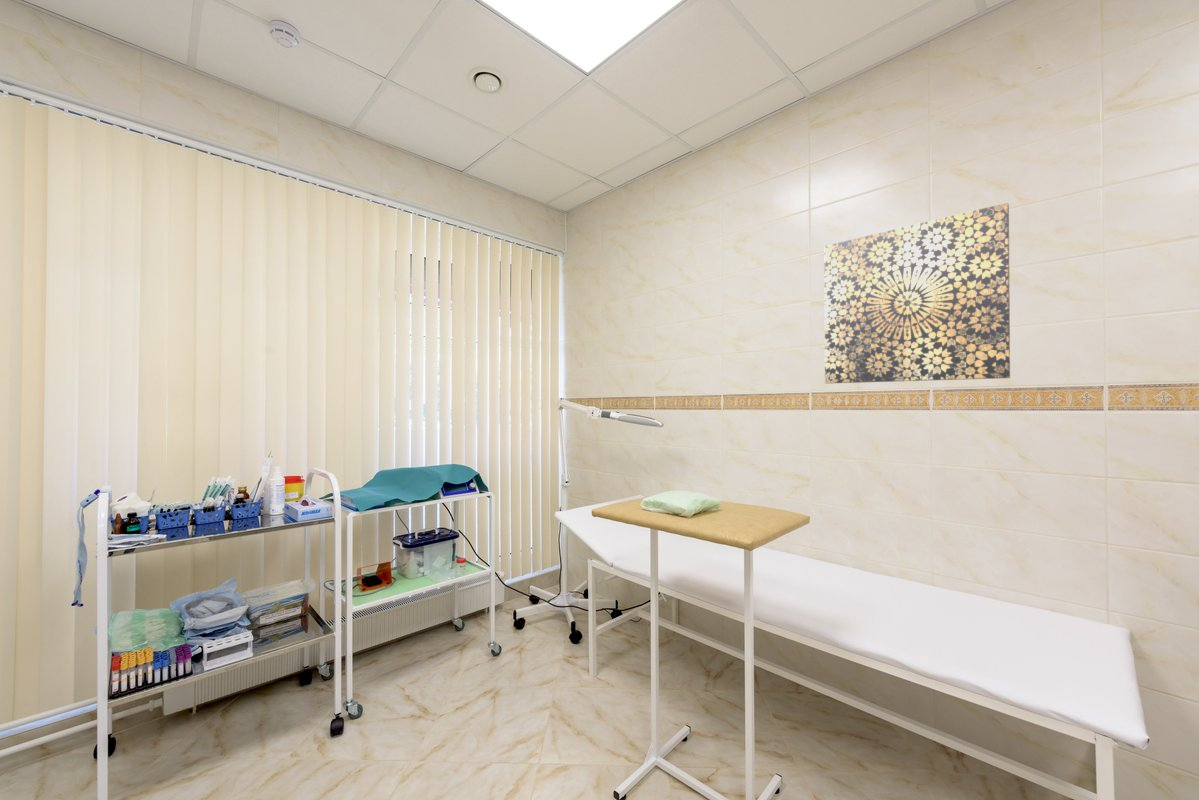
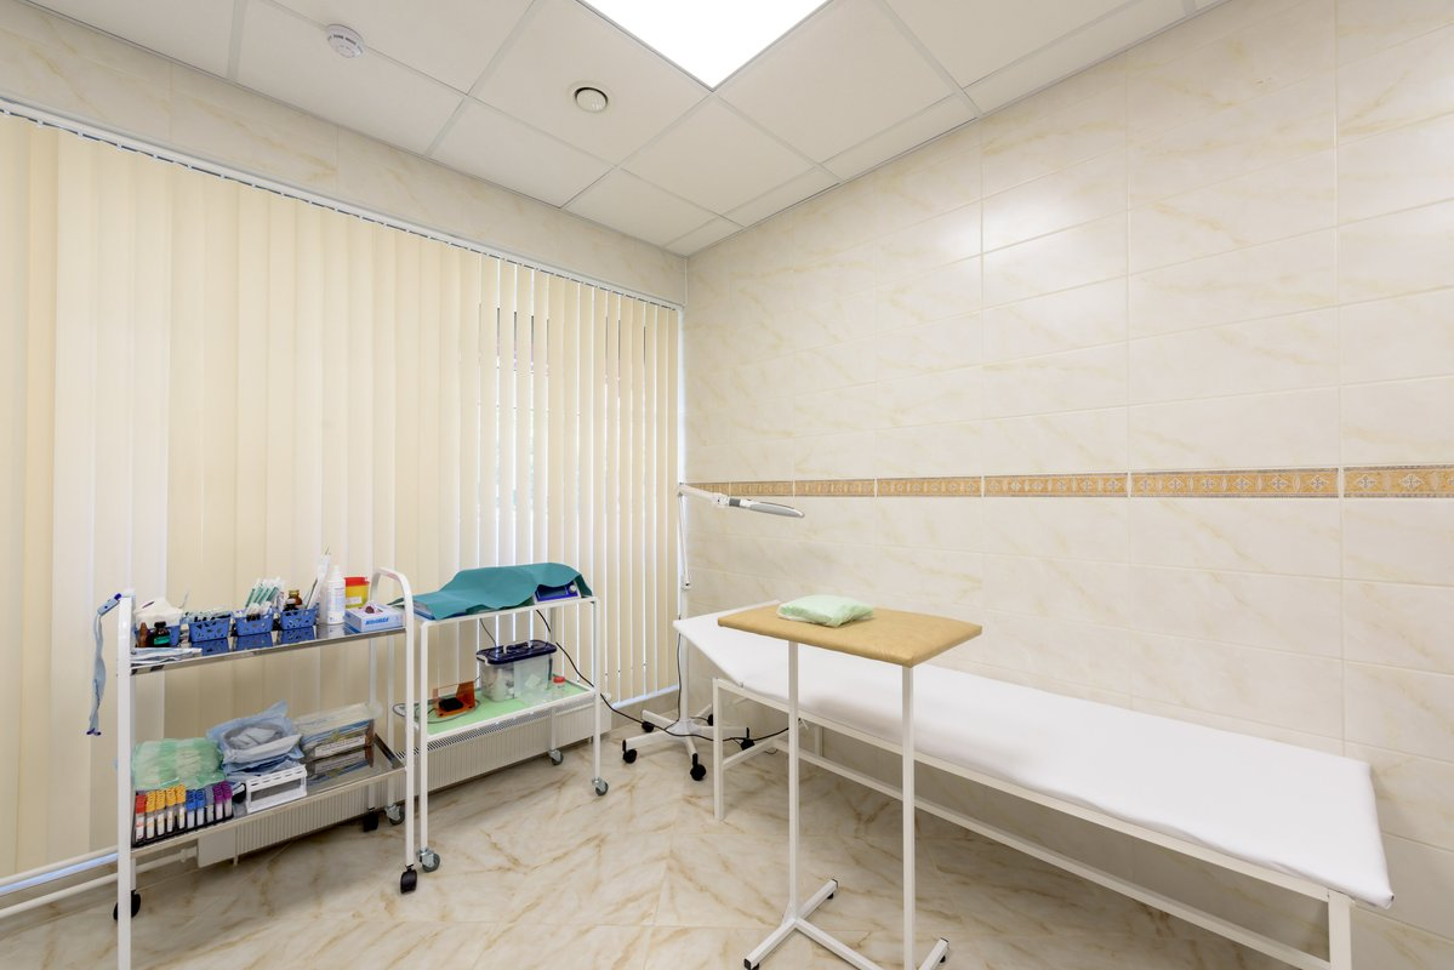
- wall art (906, 304)
